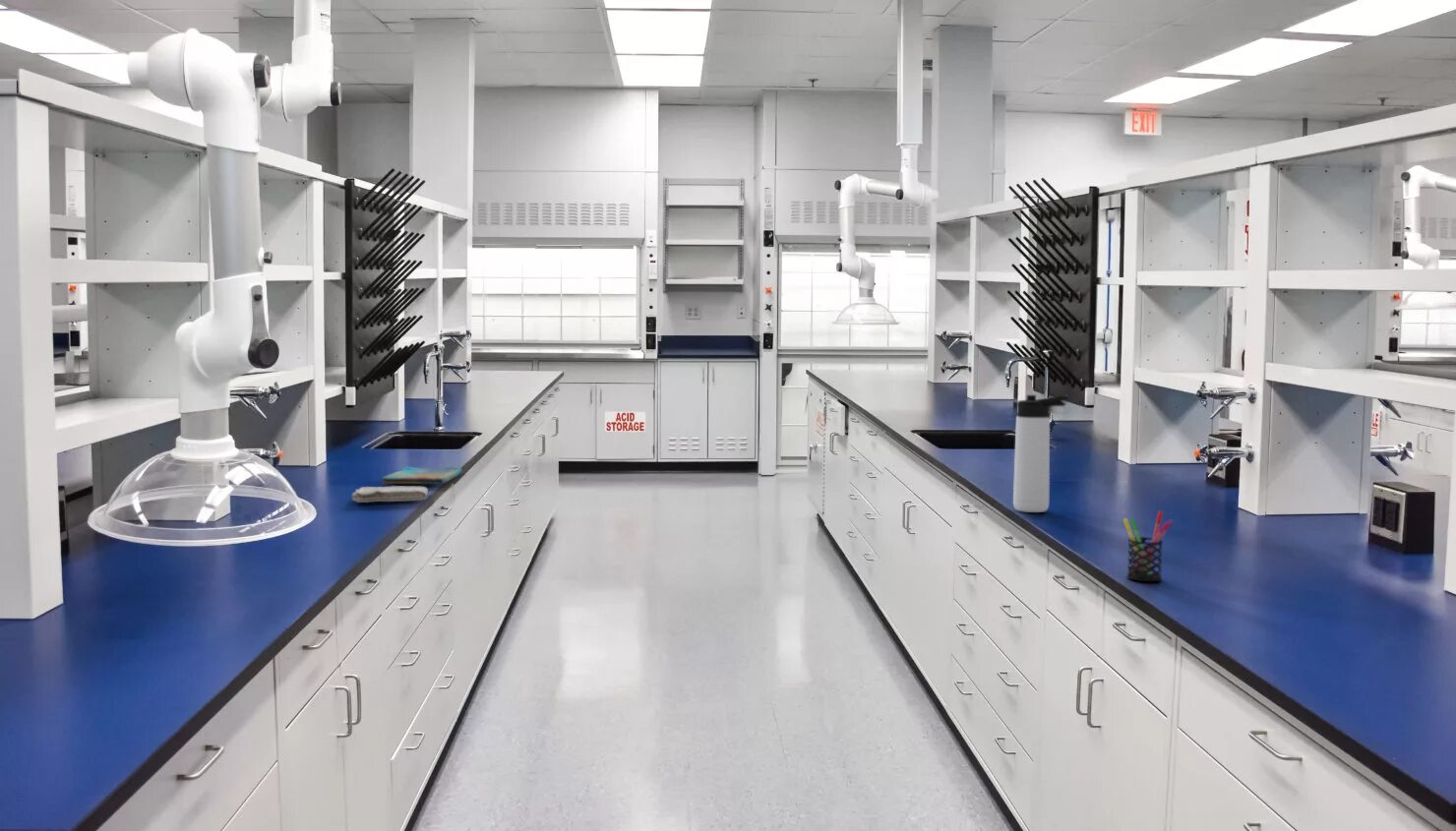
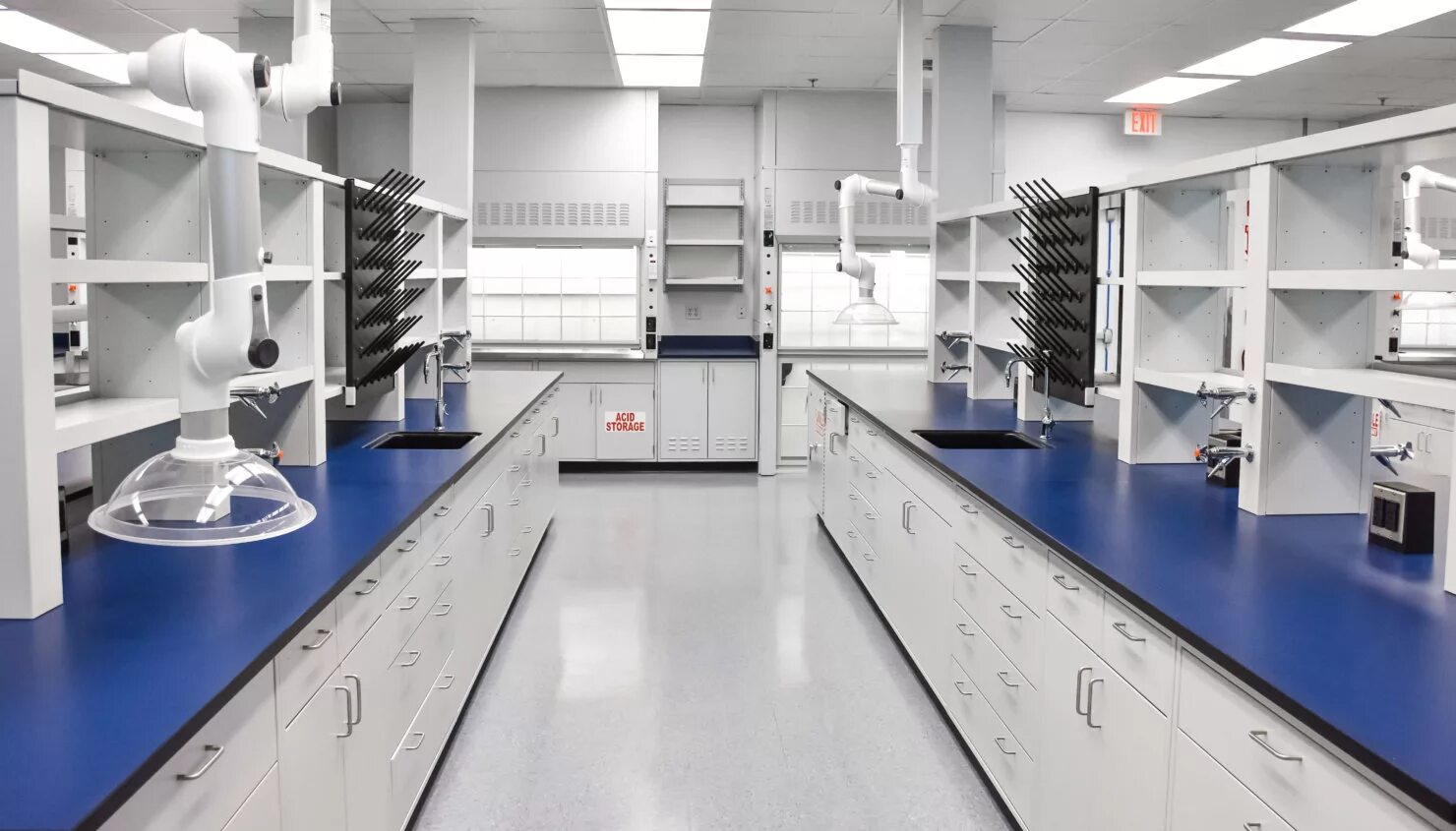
- pen holder (1144, 543)
- dish towel (423, 475)
- thermos bottle (1040, 452)
- washcloth (391, 493)
